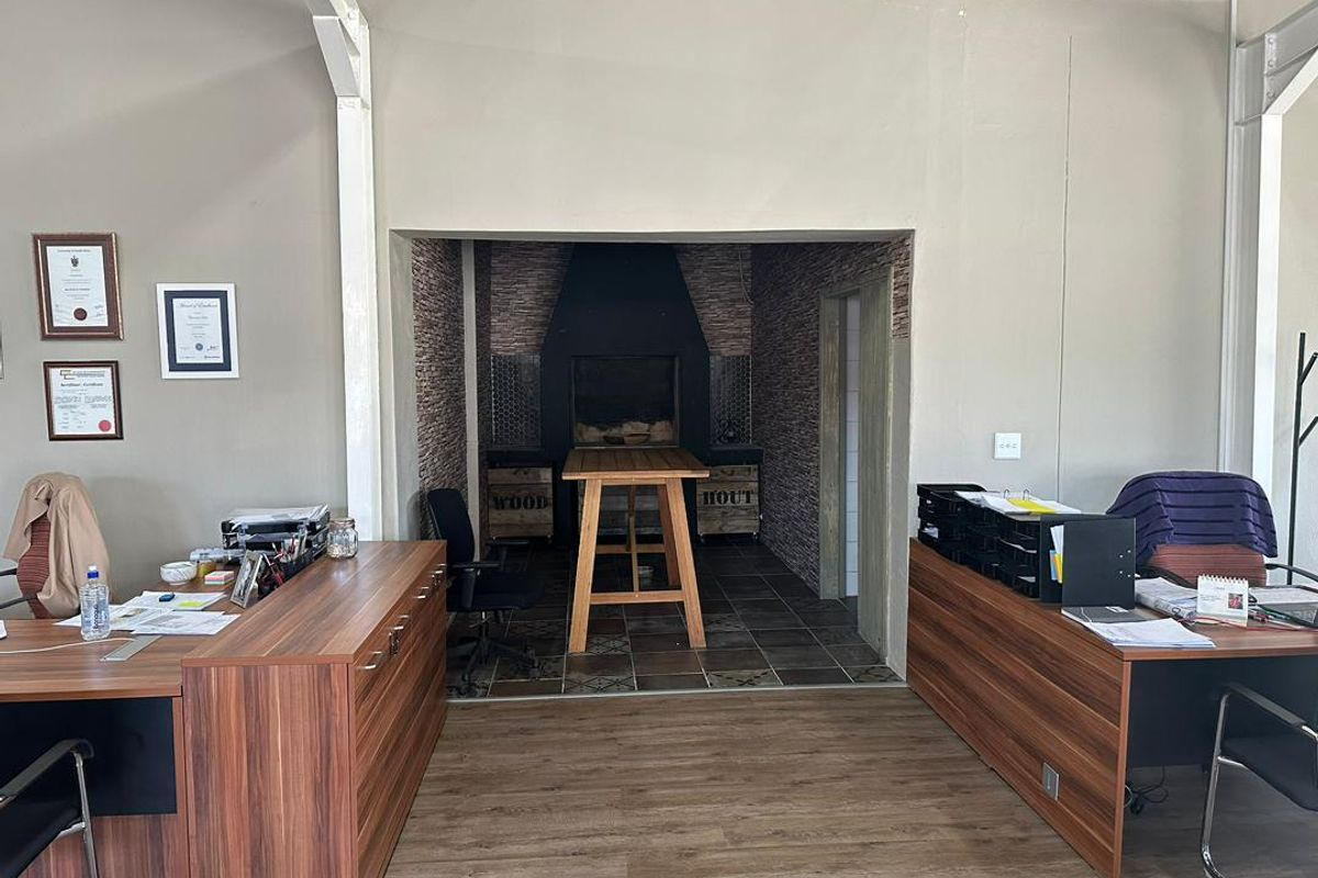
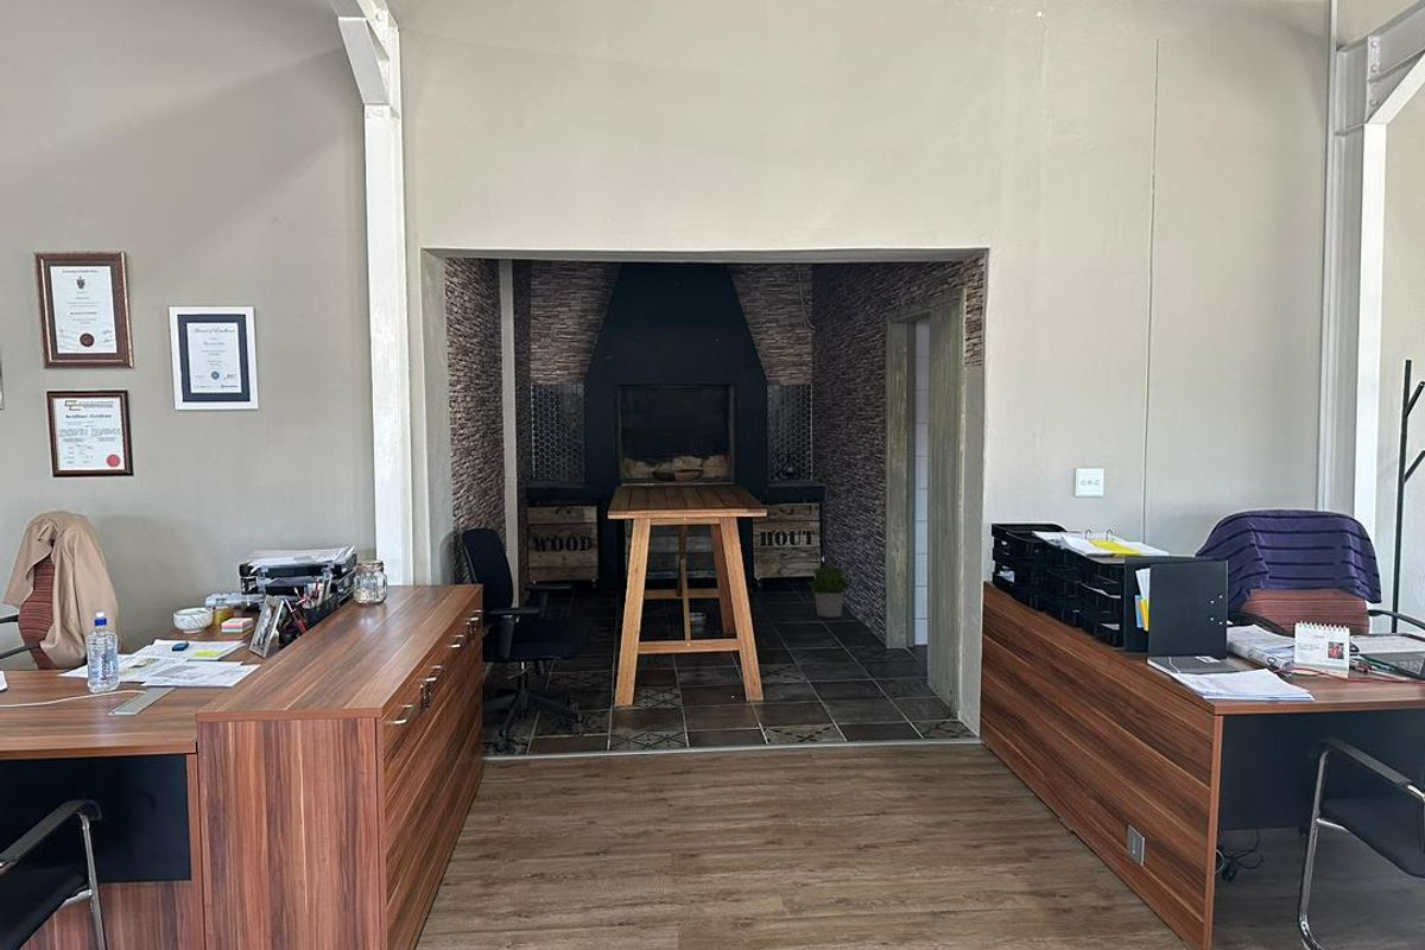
+ potted plant (826, 589)
